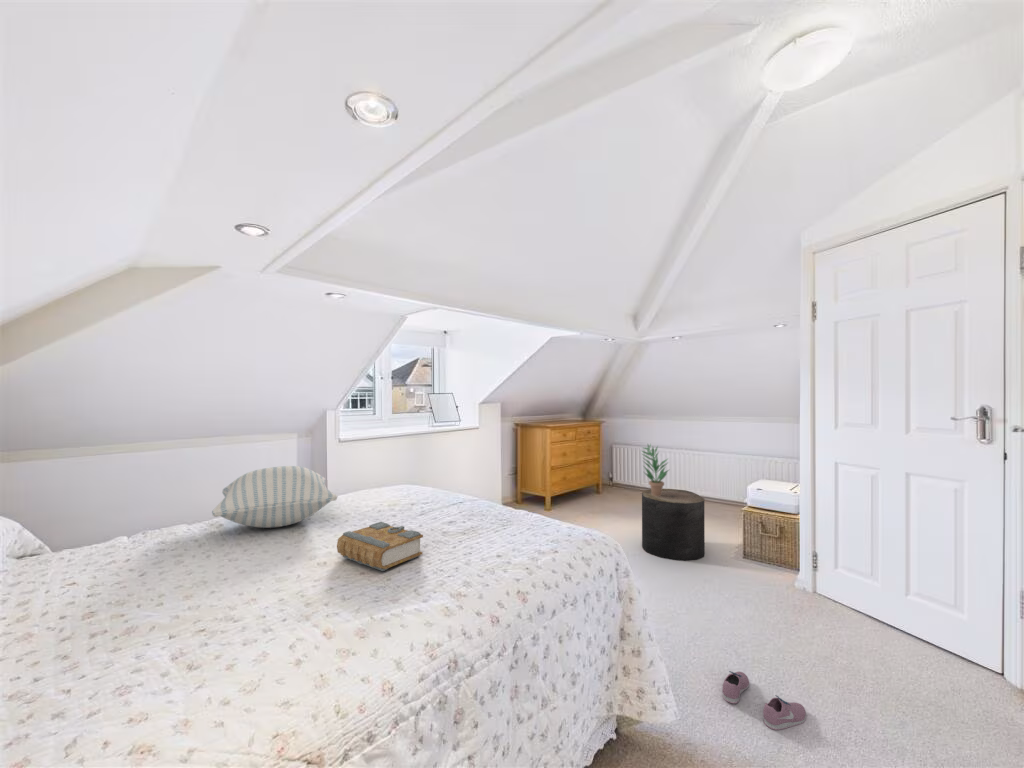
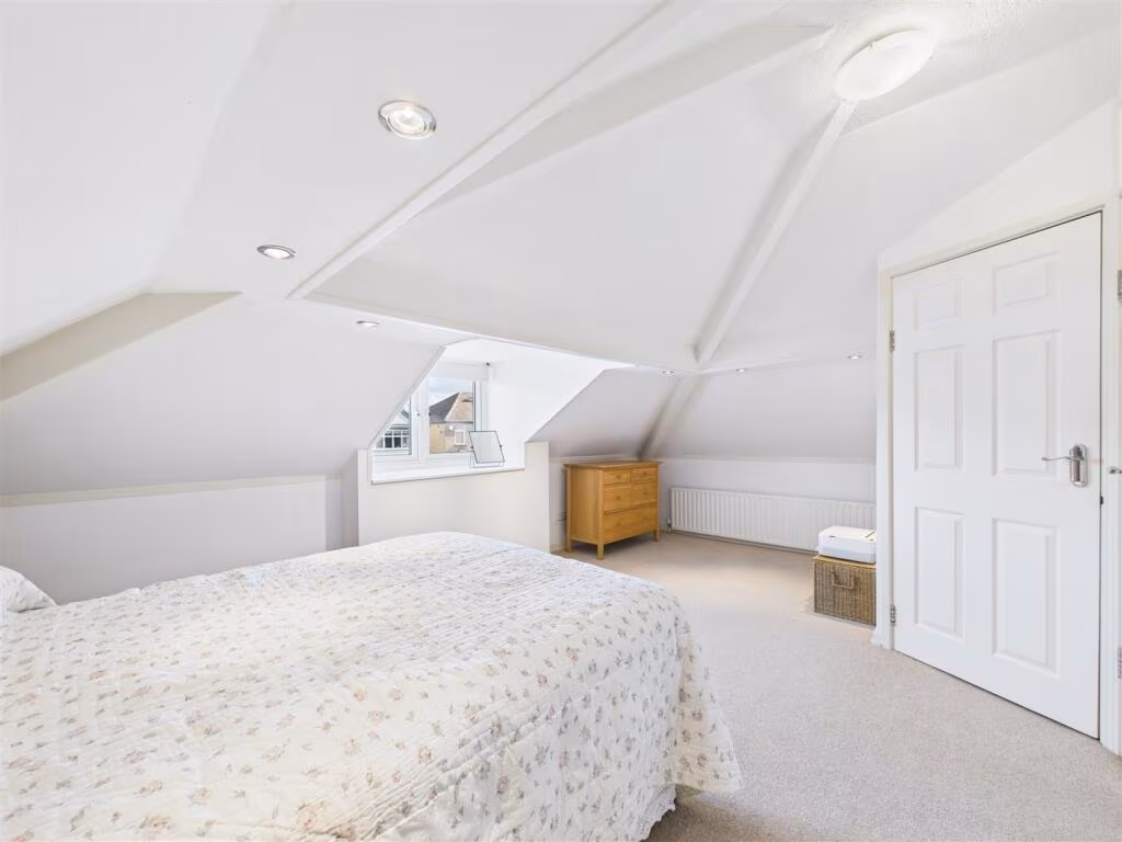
- stool (672, 522)
- shoe (765, 703)
- book (380, 544)
- potted plant (655, 468)
- pillow (277, 494)
